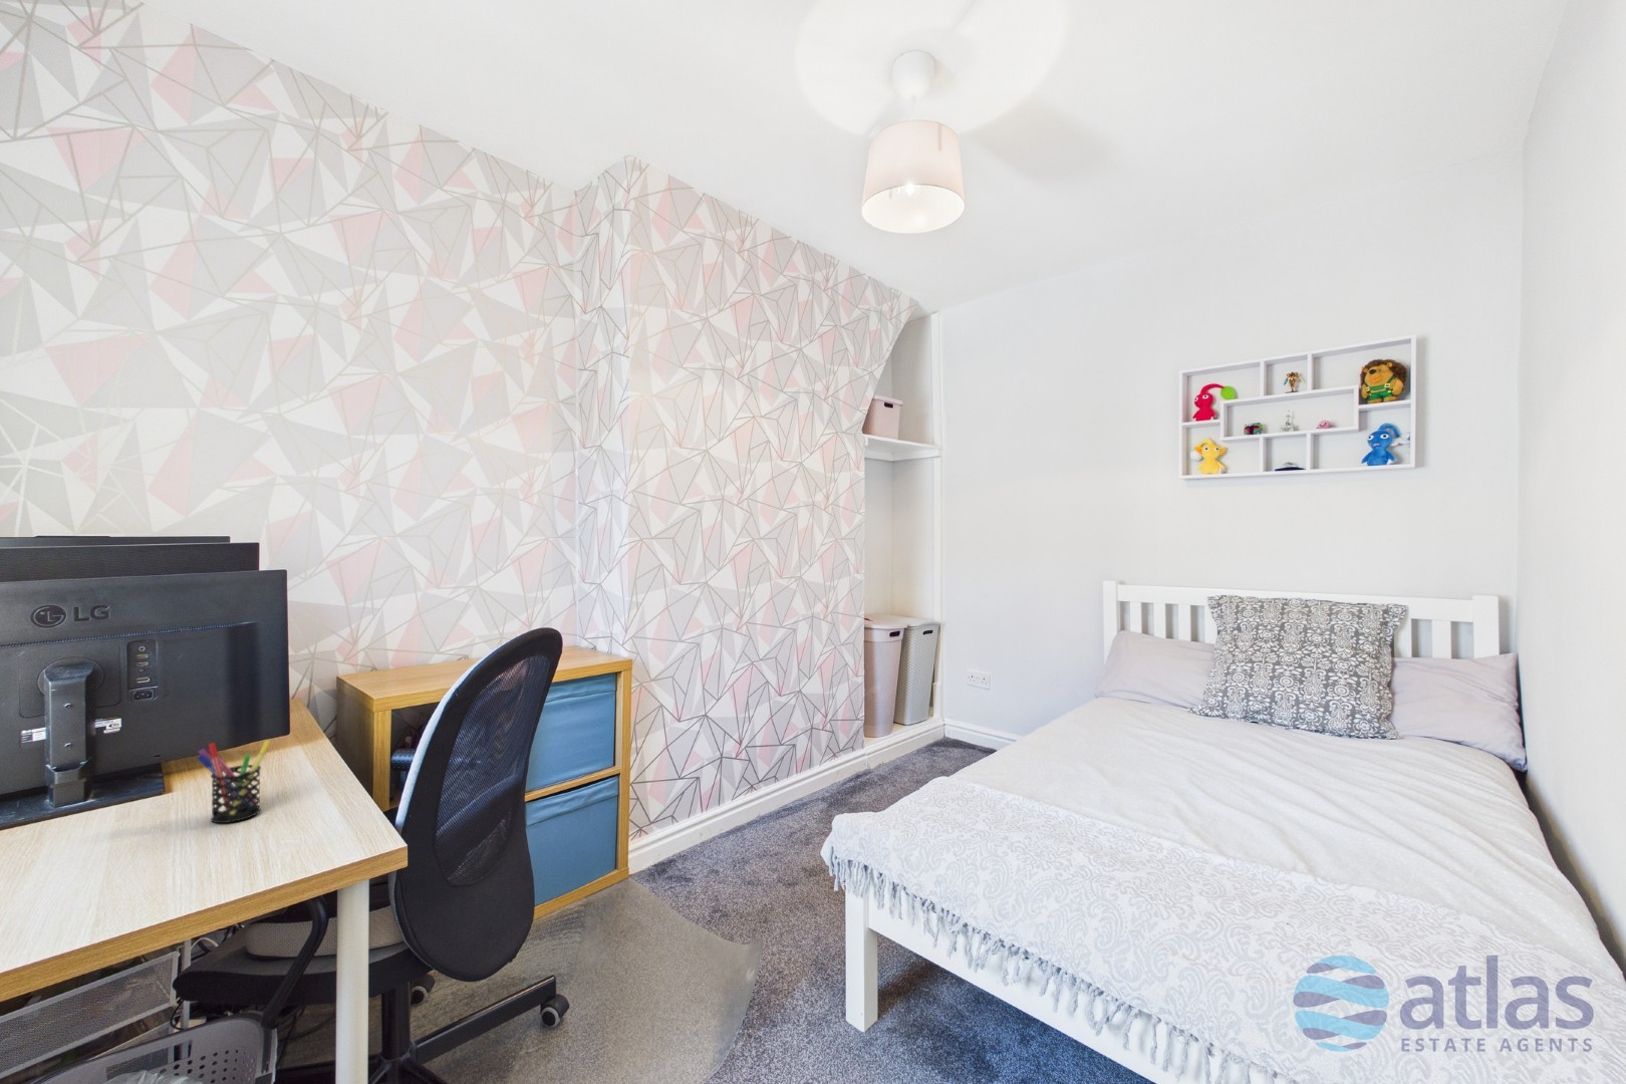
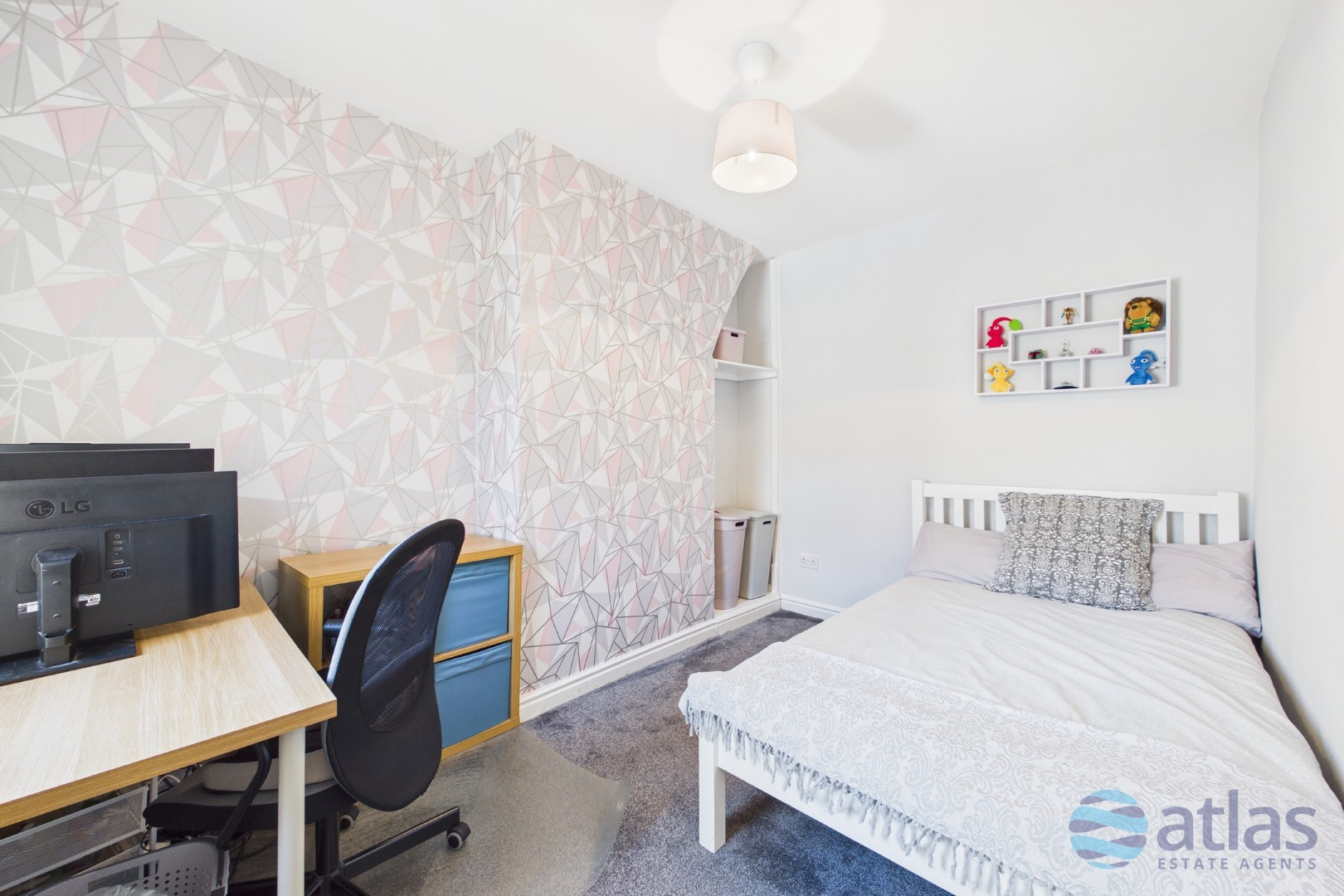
- pen holder (235, 778)
